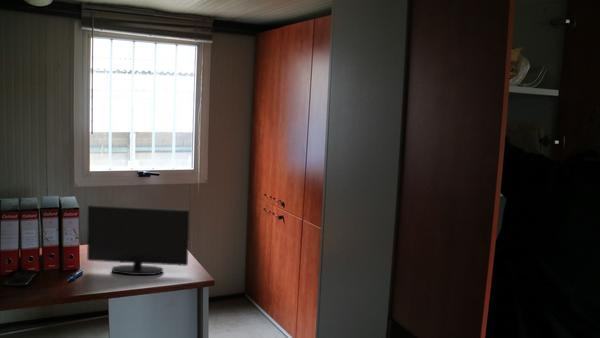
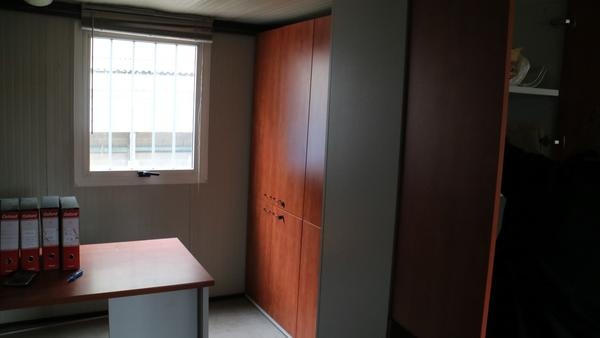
- monitor (138, 239)
